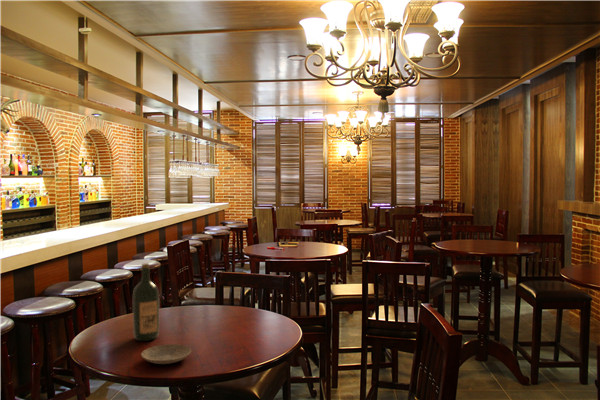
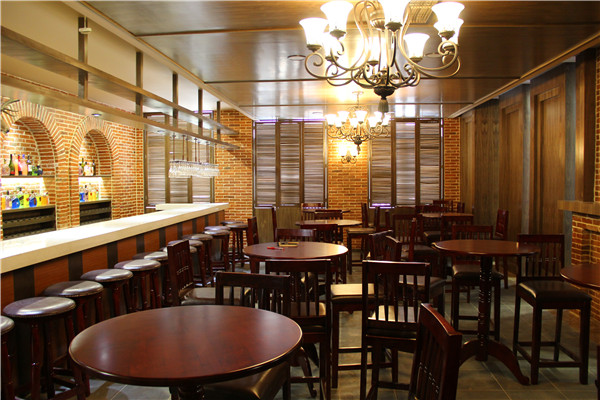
- plate (166, 355)
- wine bottle (146, 301)
